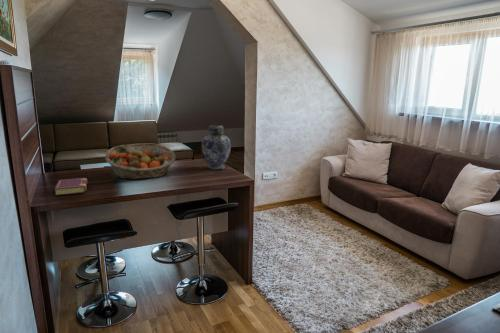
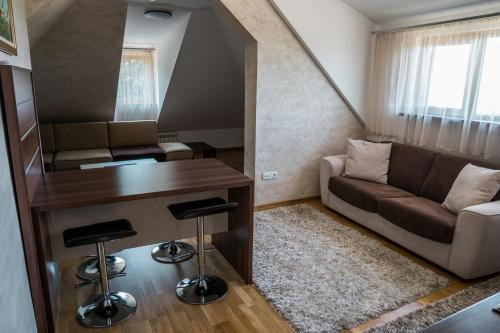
- book (72, 185)
- fruit basket (141, 160)
- vase (216, 146)
